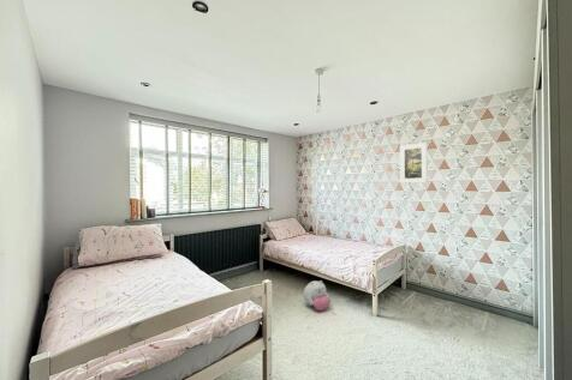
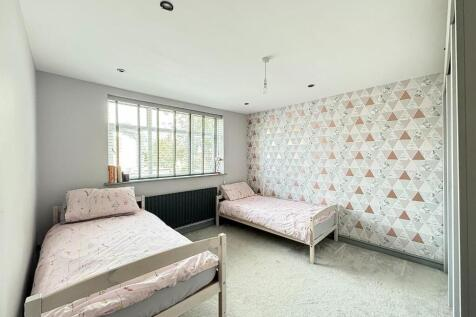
- plush toy (316, 294)
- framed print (412, 163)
